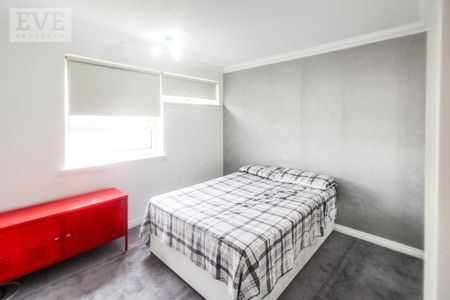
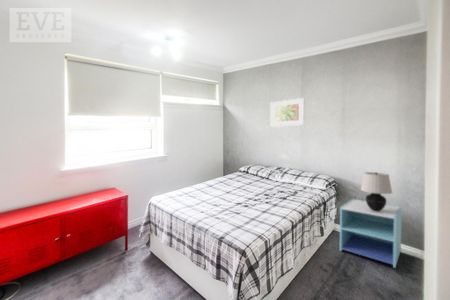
+ table lamp (375, 191)
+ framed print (286, 113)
+ nightstand (370, 228)
